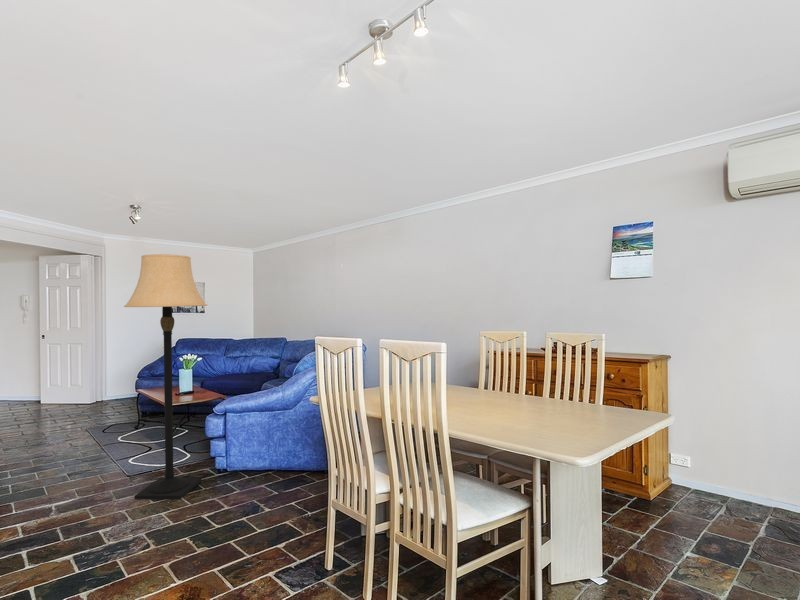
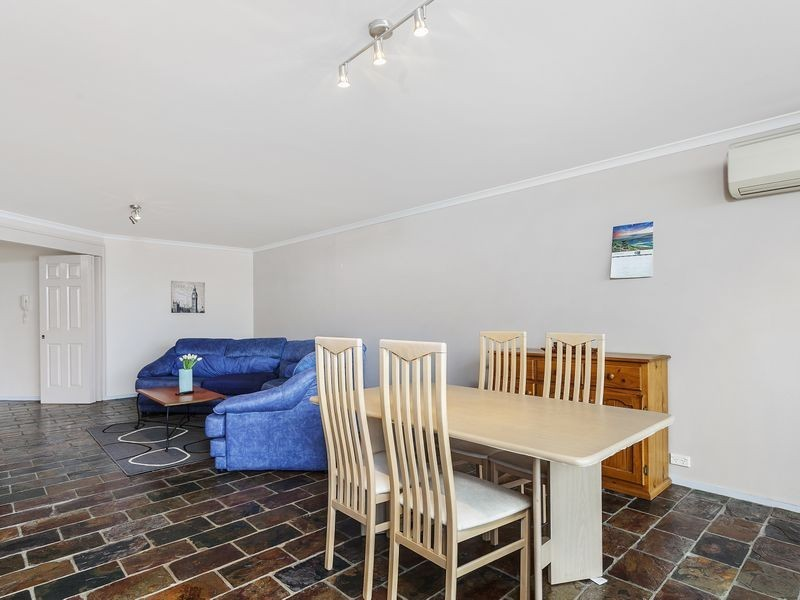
- lamp (168, 373)
